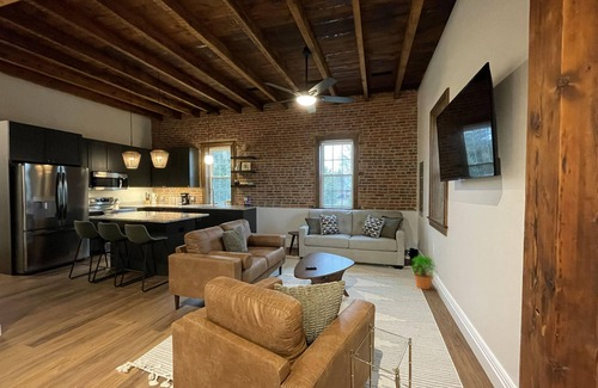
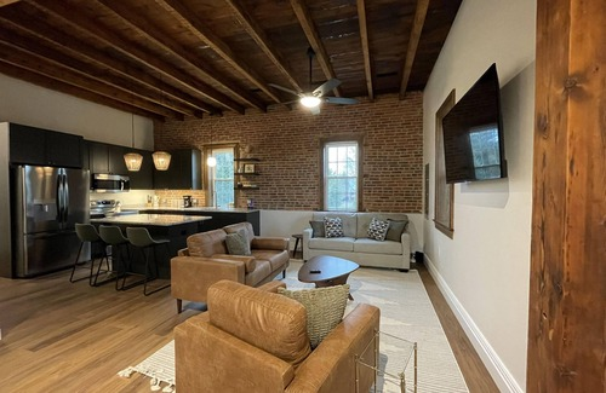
- potted plant (423, 270)
